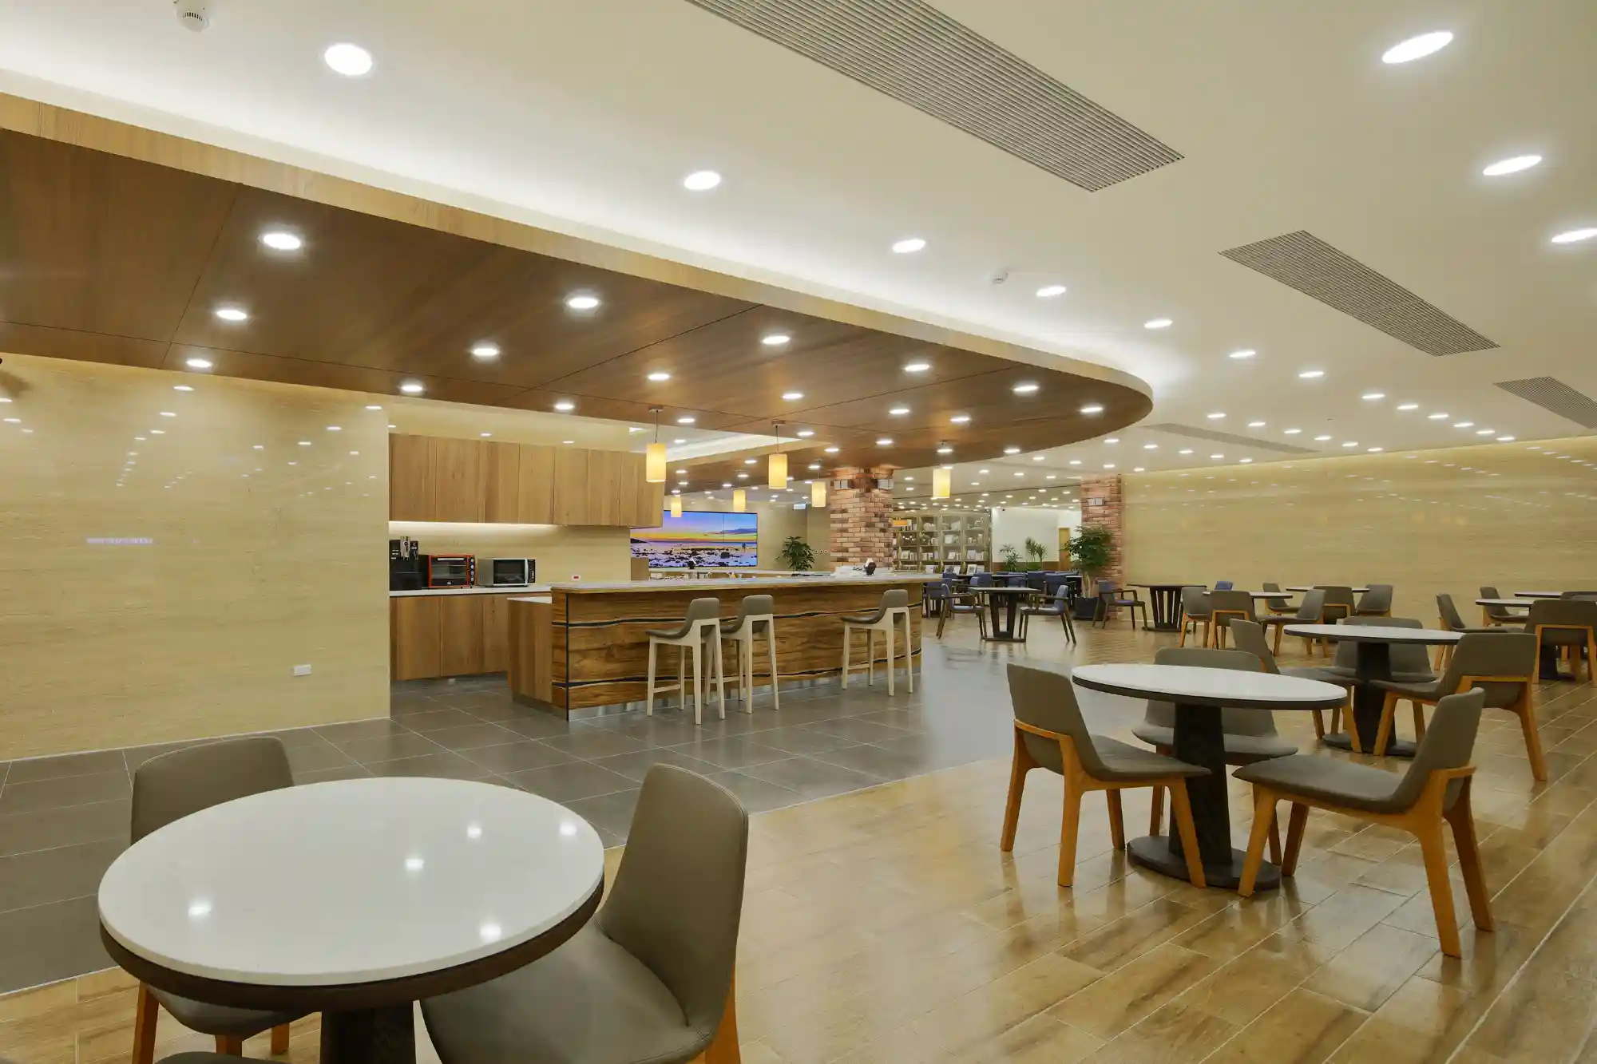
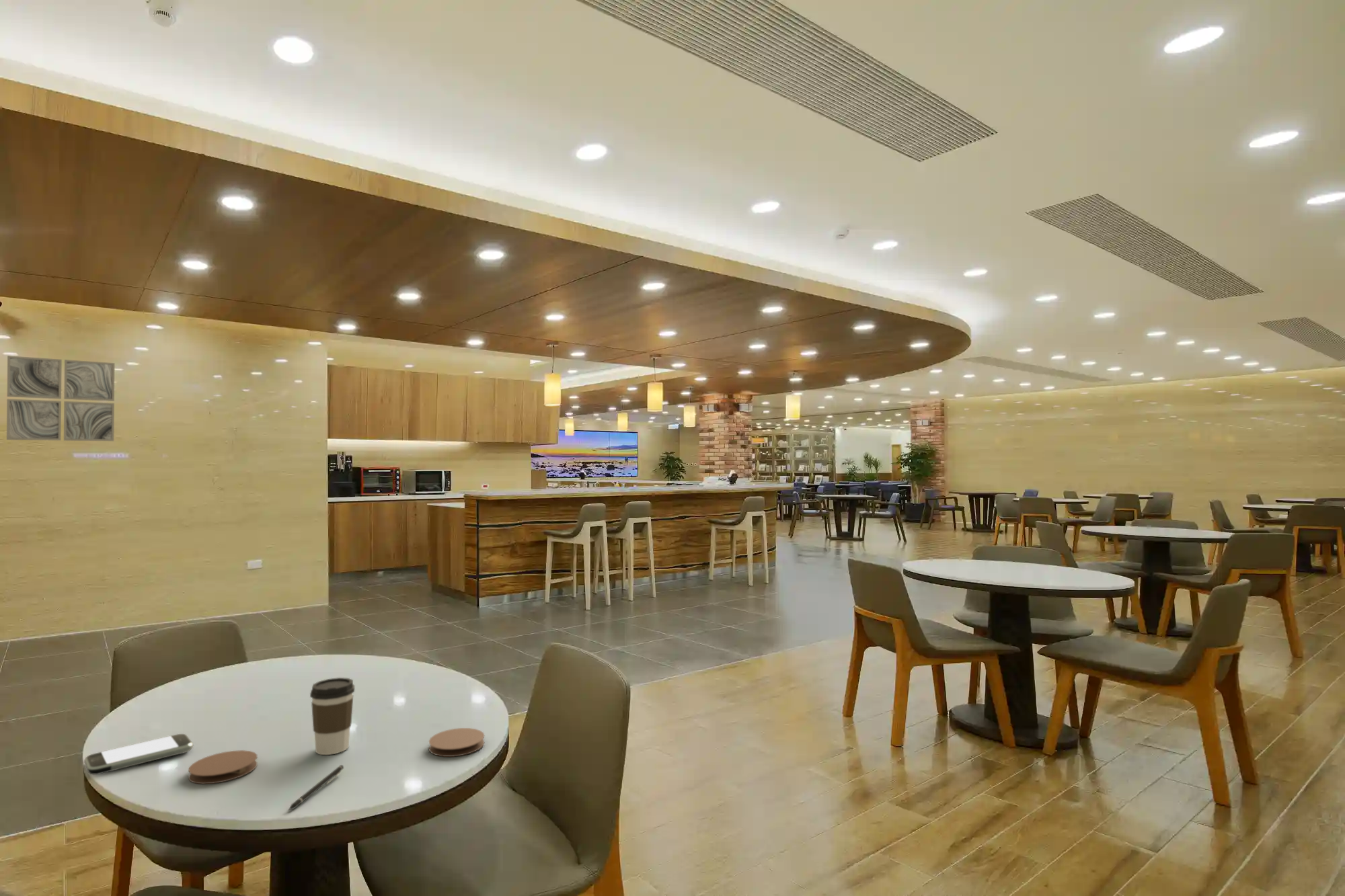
+ pen (317, 787)
+ smartphone (140, 753)
+ coaster (223, 766)
+ coffee cup (332, 716)
+ wall art (64, 399)
+ coaster (457, 741)
